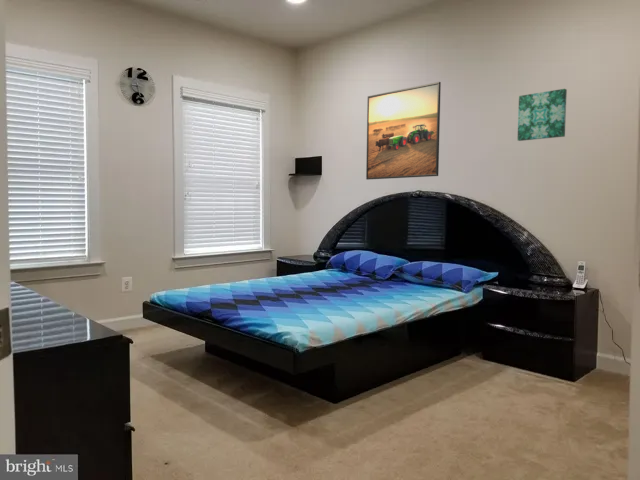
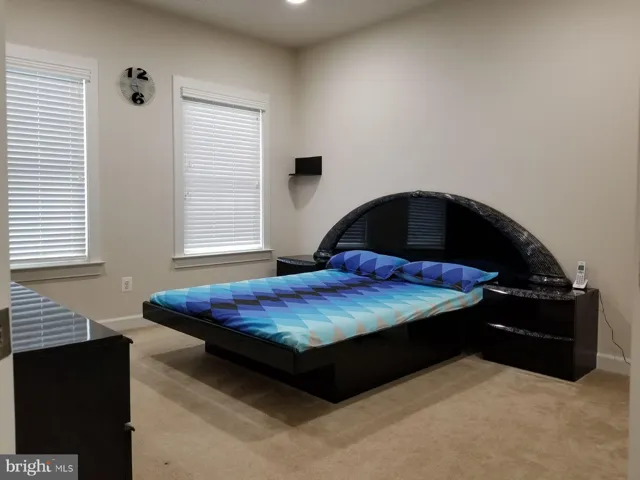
- wall art (541, 115)
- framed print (401, 133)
